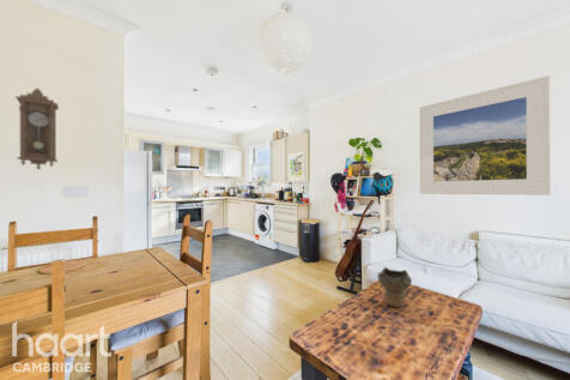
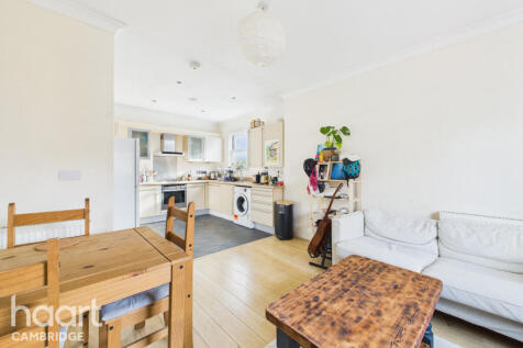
- pendulum clock (38, 129)
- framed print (474, 144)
- decorative bowl (394, 288)
